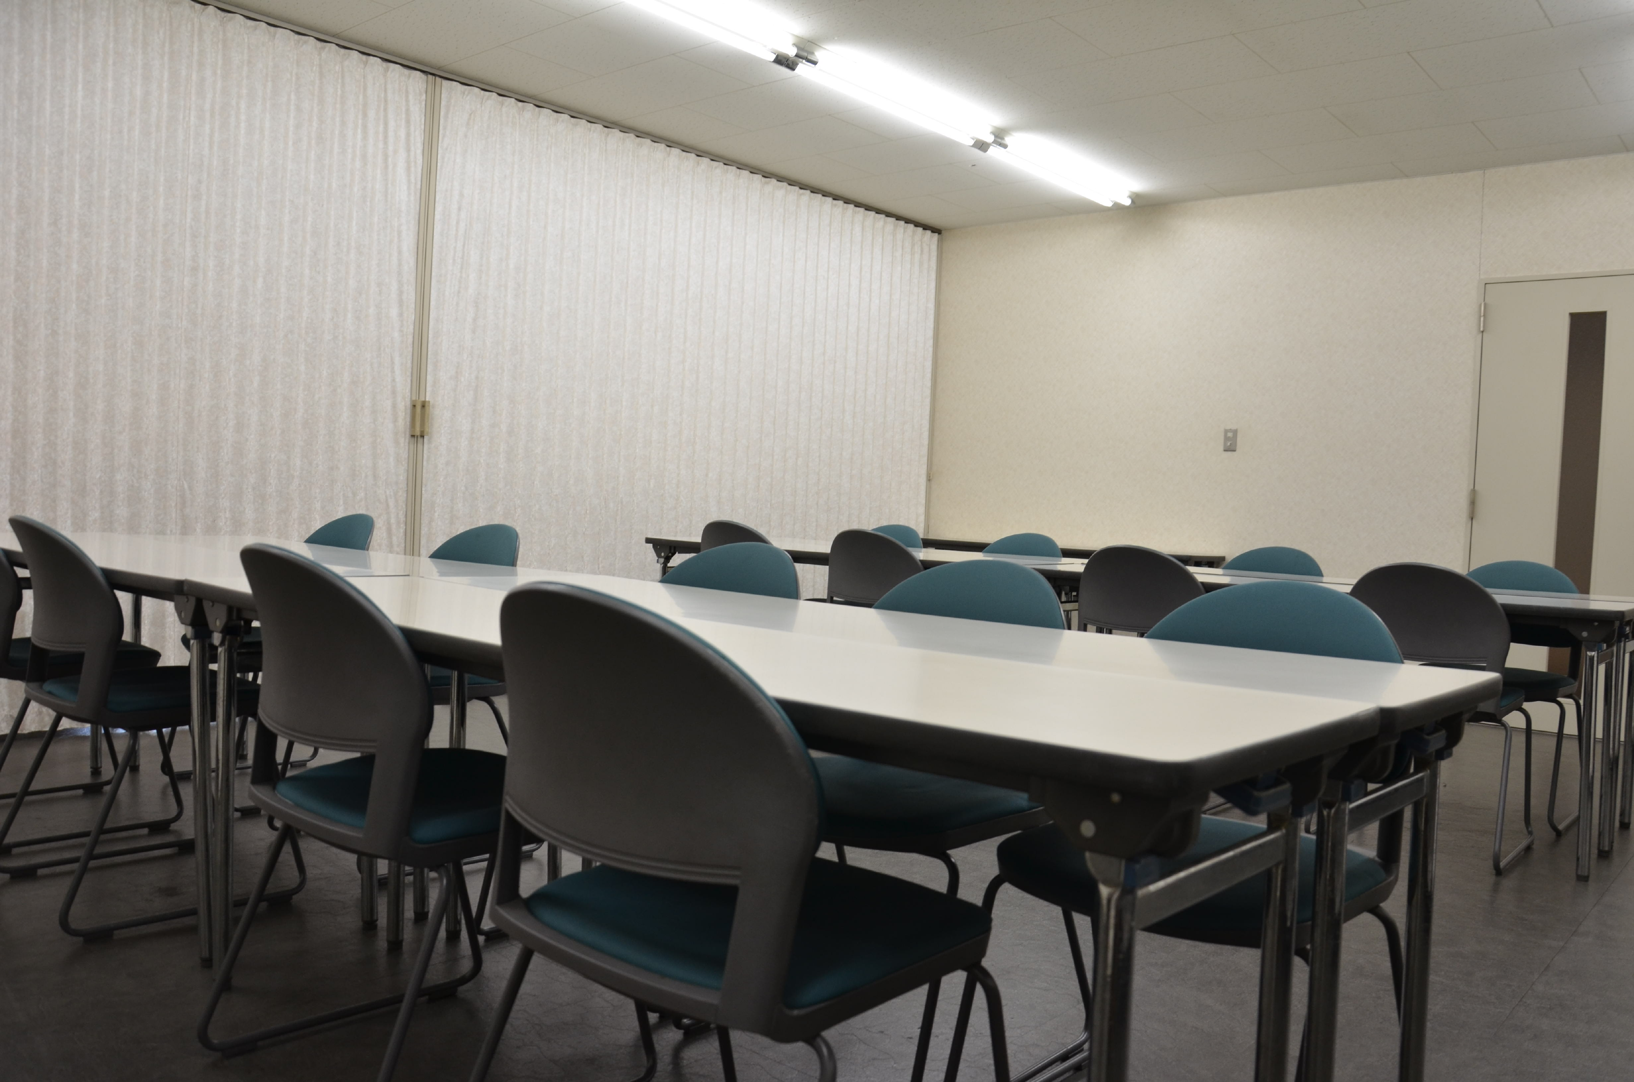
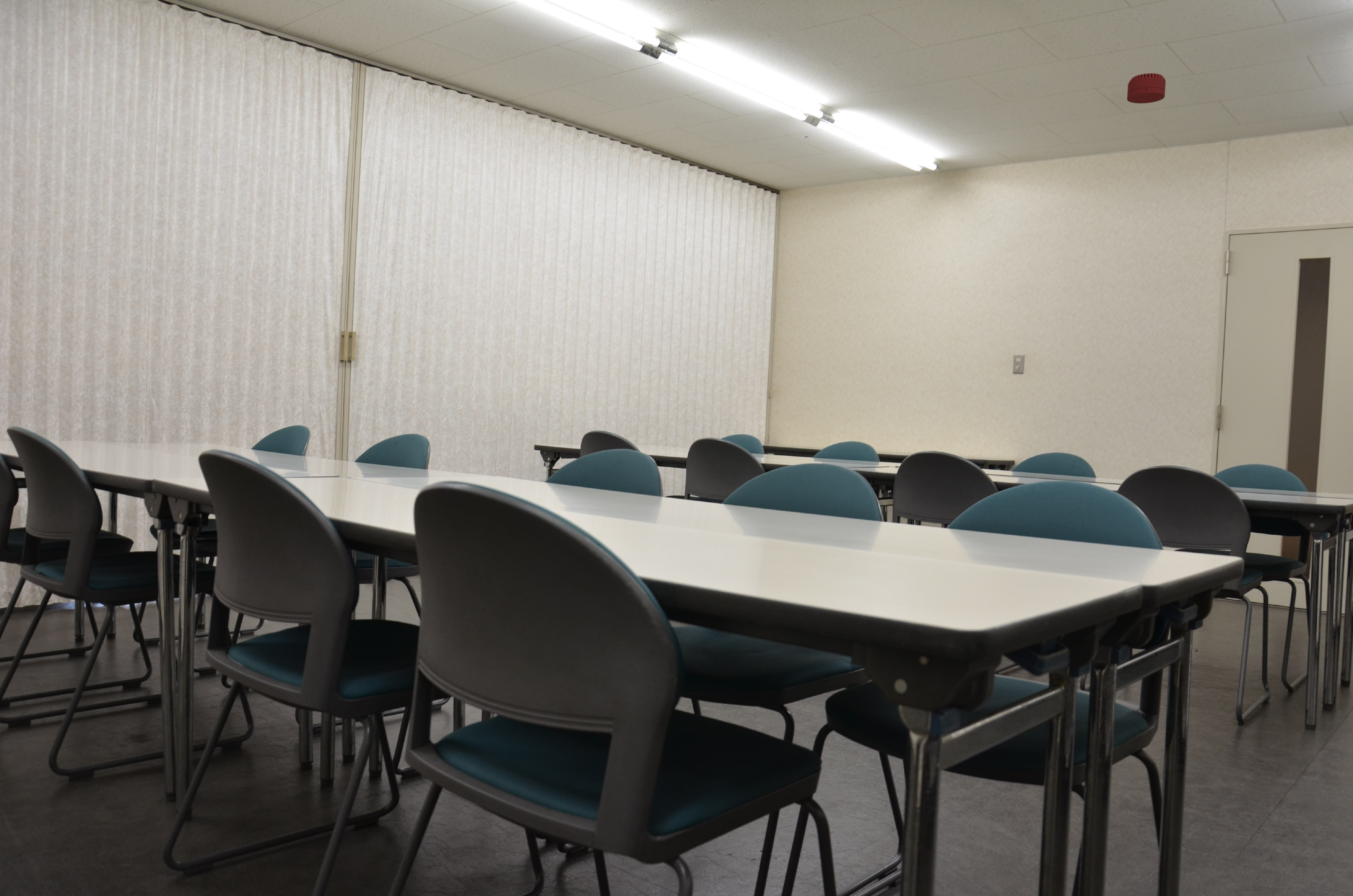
+ smoke detector (1146, 88)
